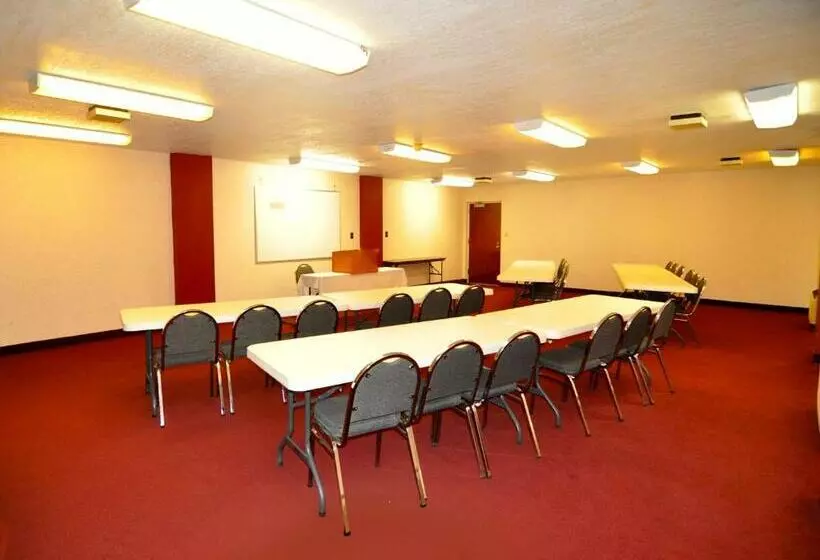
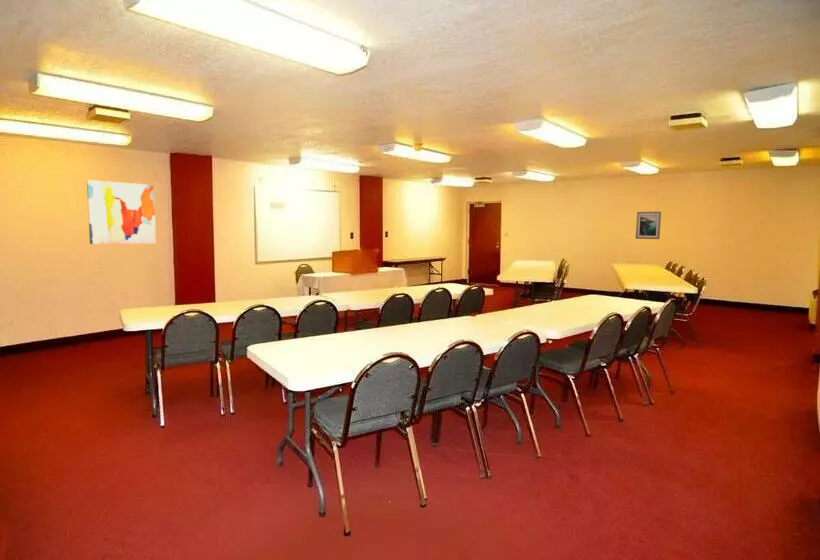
+ wall art (648, 225)
+ wall art (123, 213)
